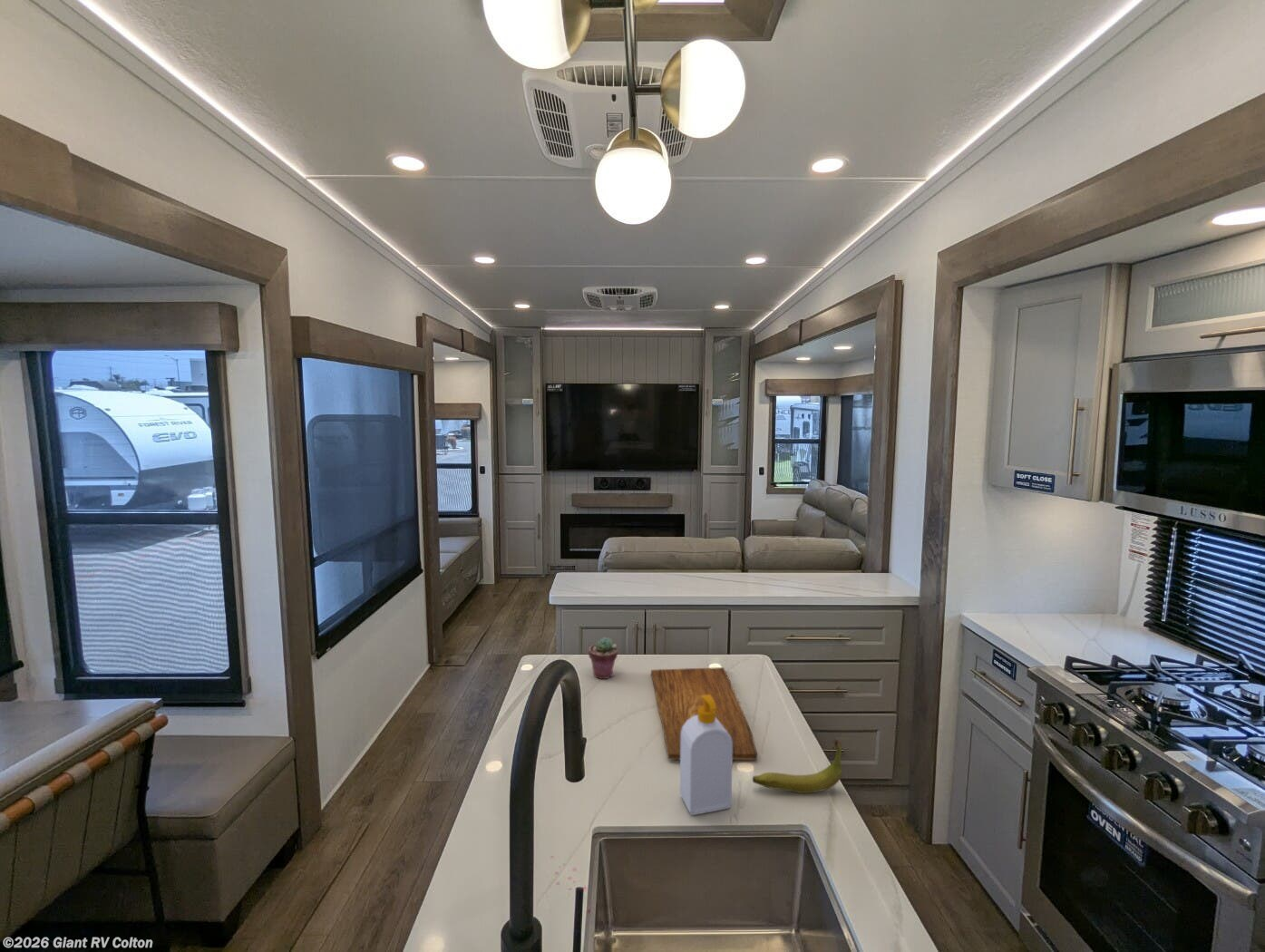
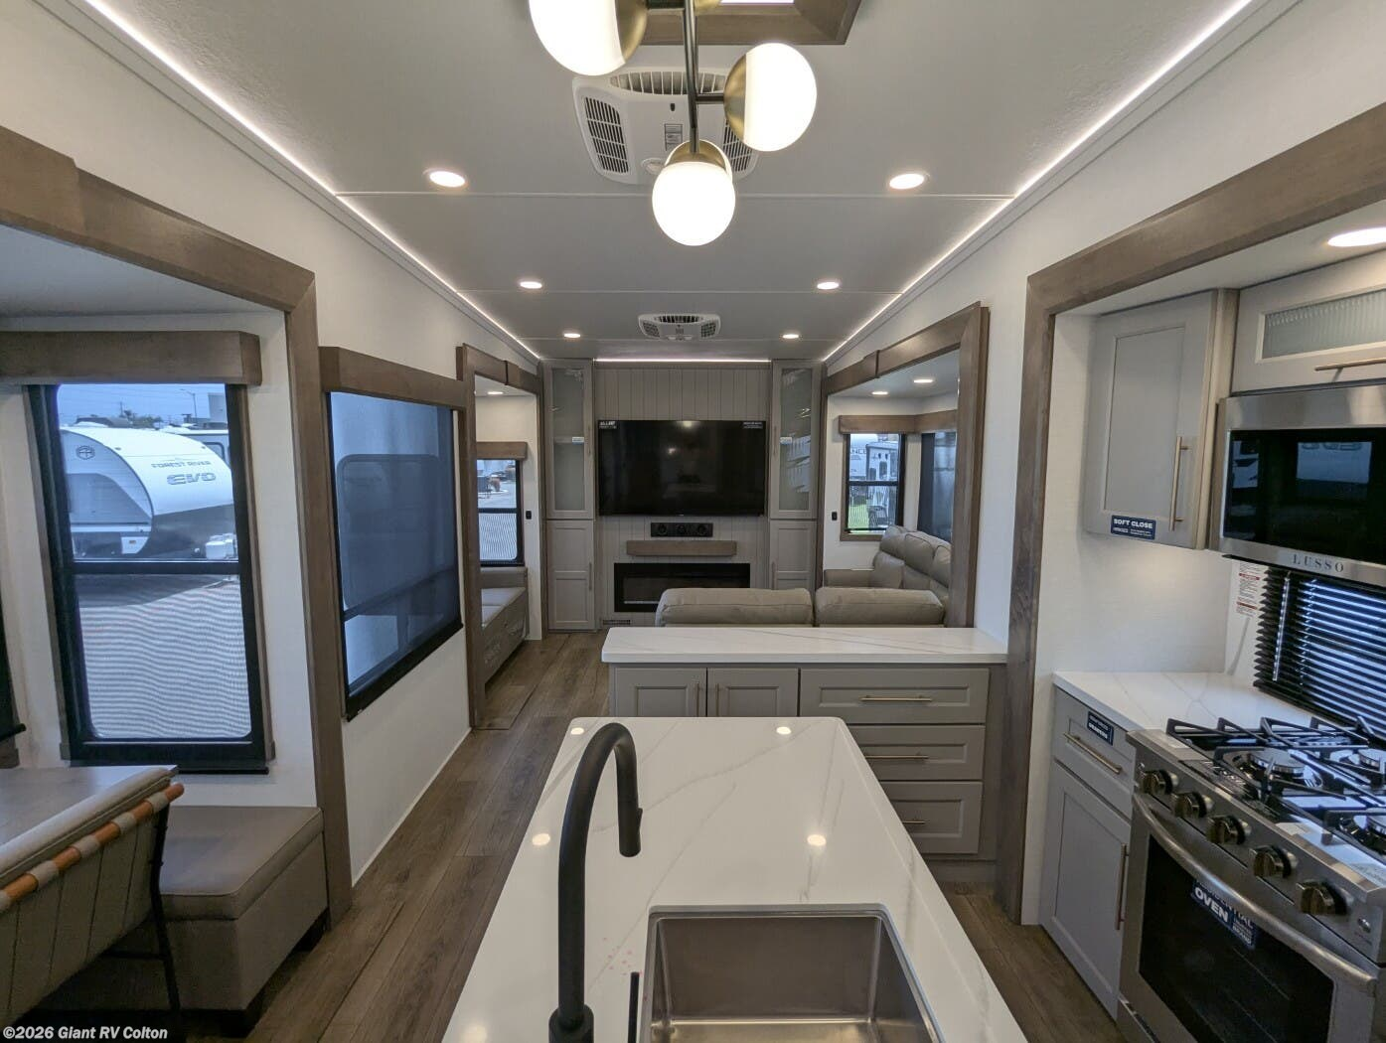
- cutting board (699, 706)
- potted succulent (603, 656)
- soap bottle (706, 750)
- banana (797, 775)
